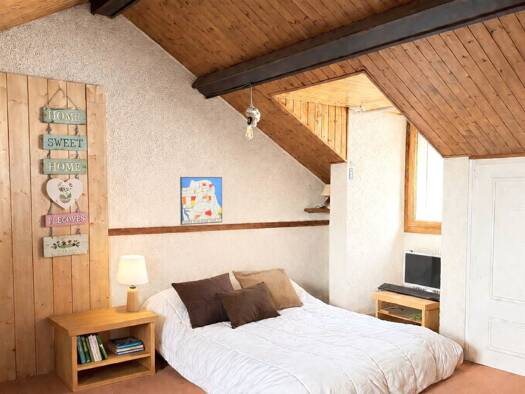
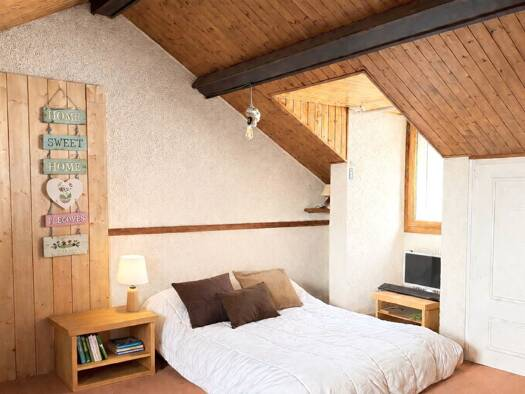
- wall art (201, 200)
